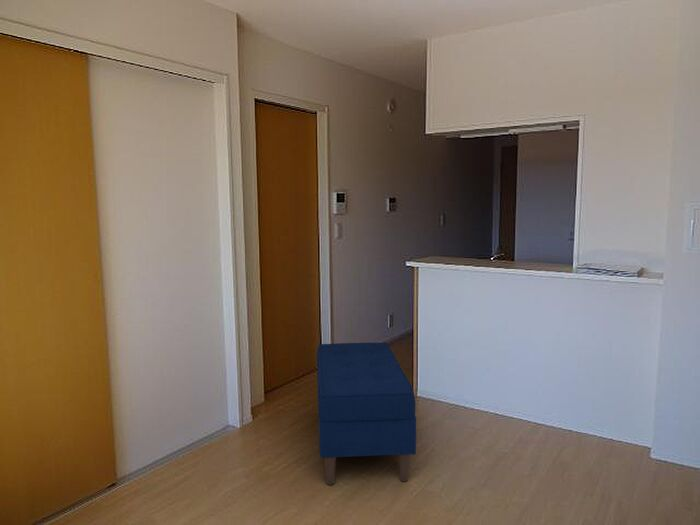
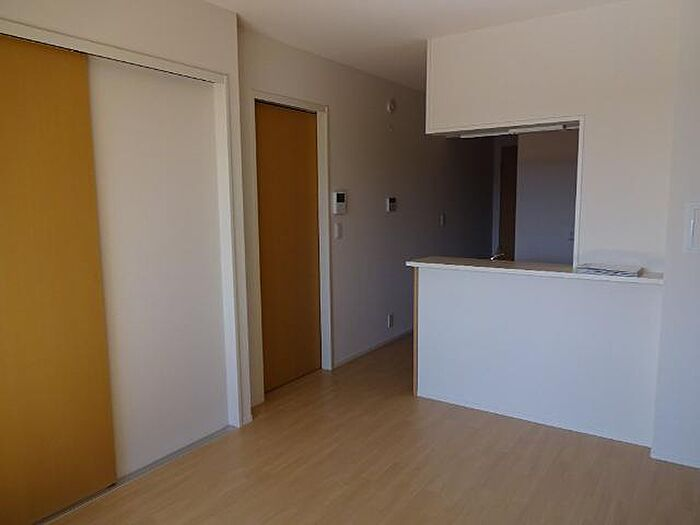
- bench (359, 402)
